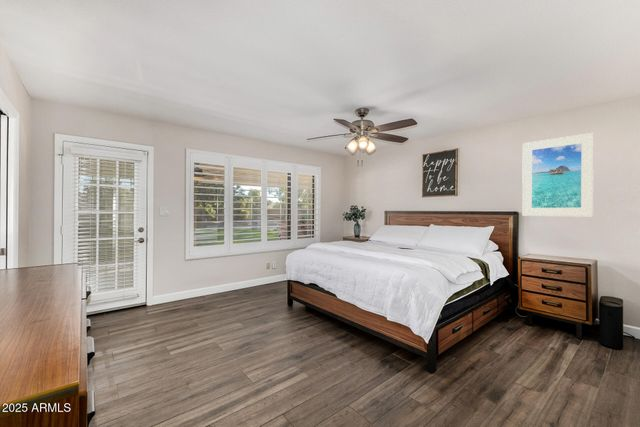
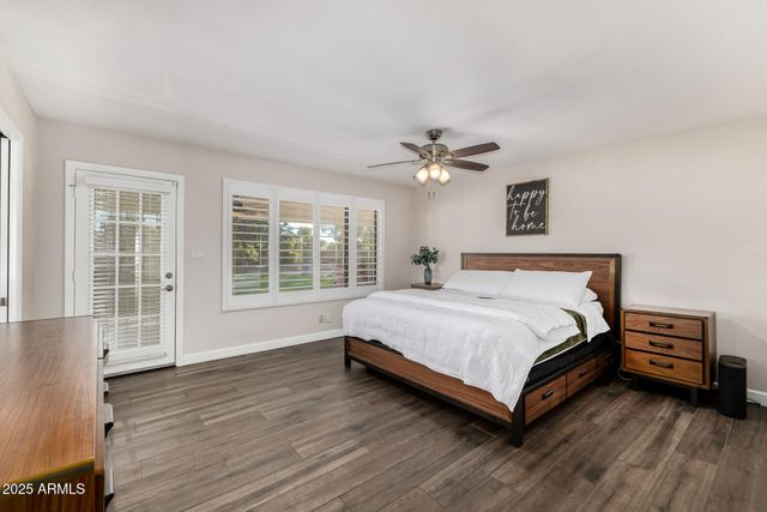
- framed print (555, 177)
